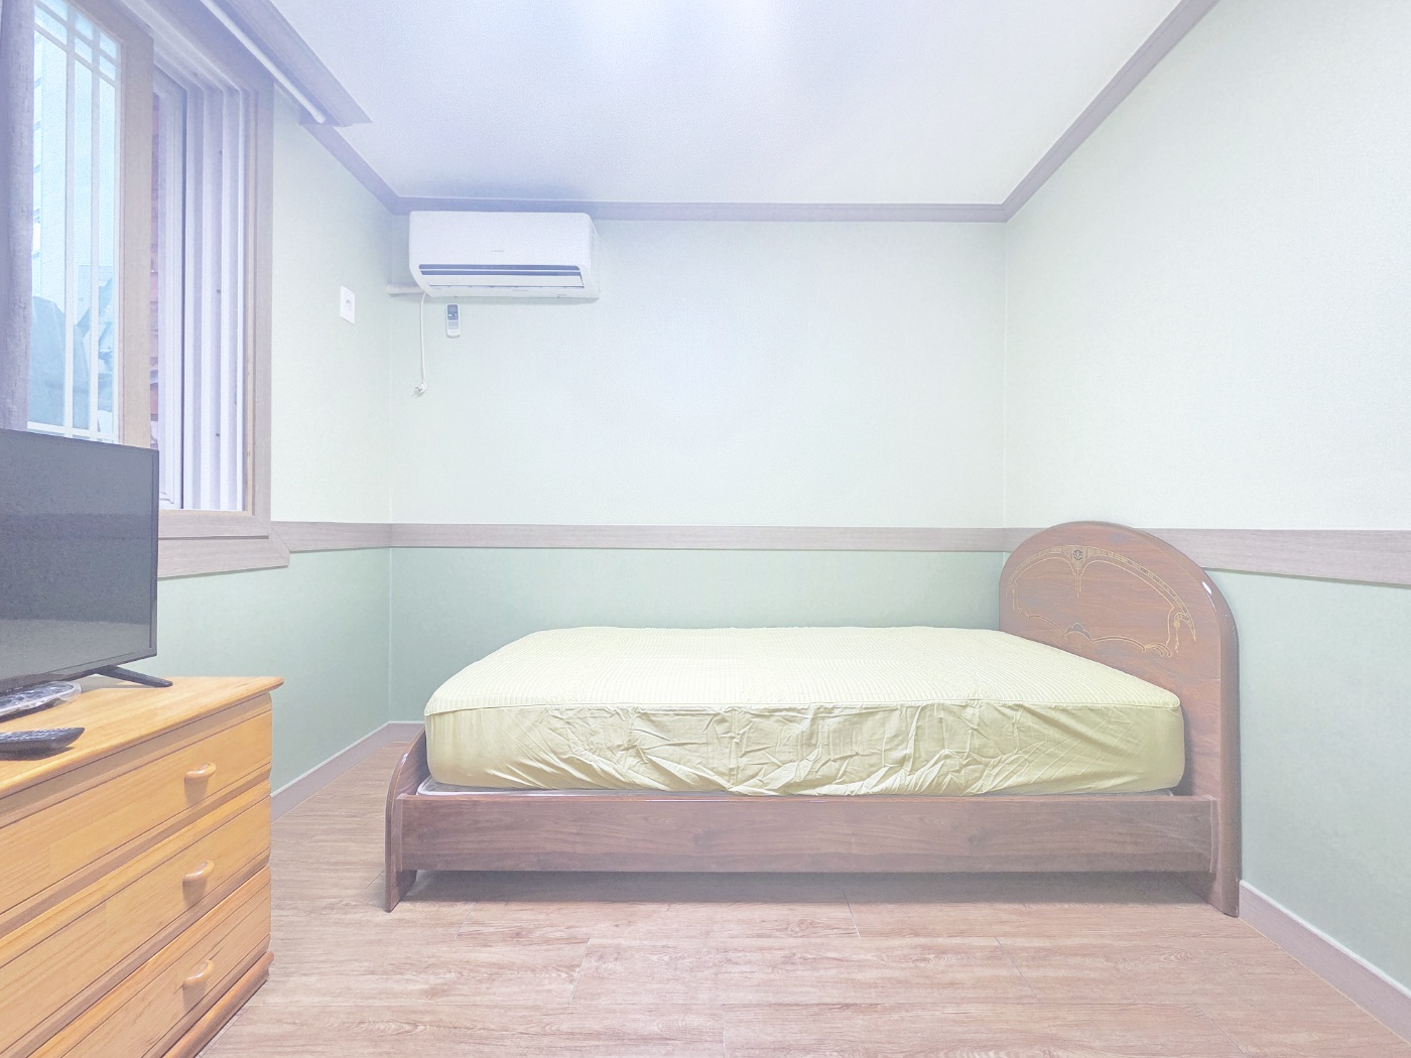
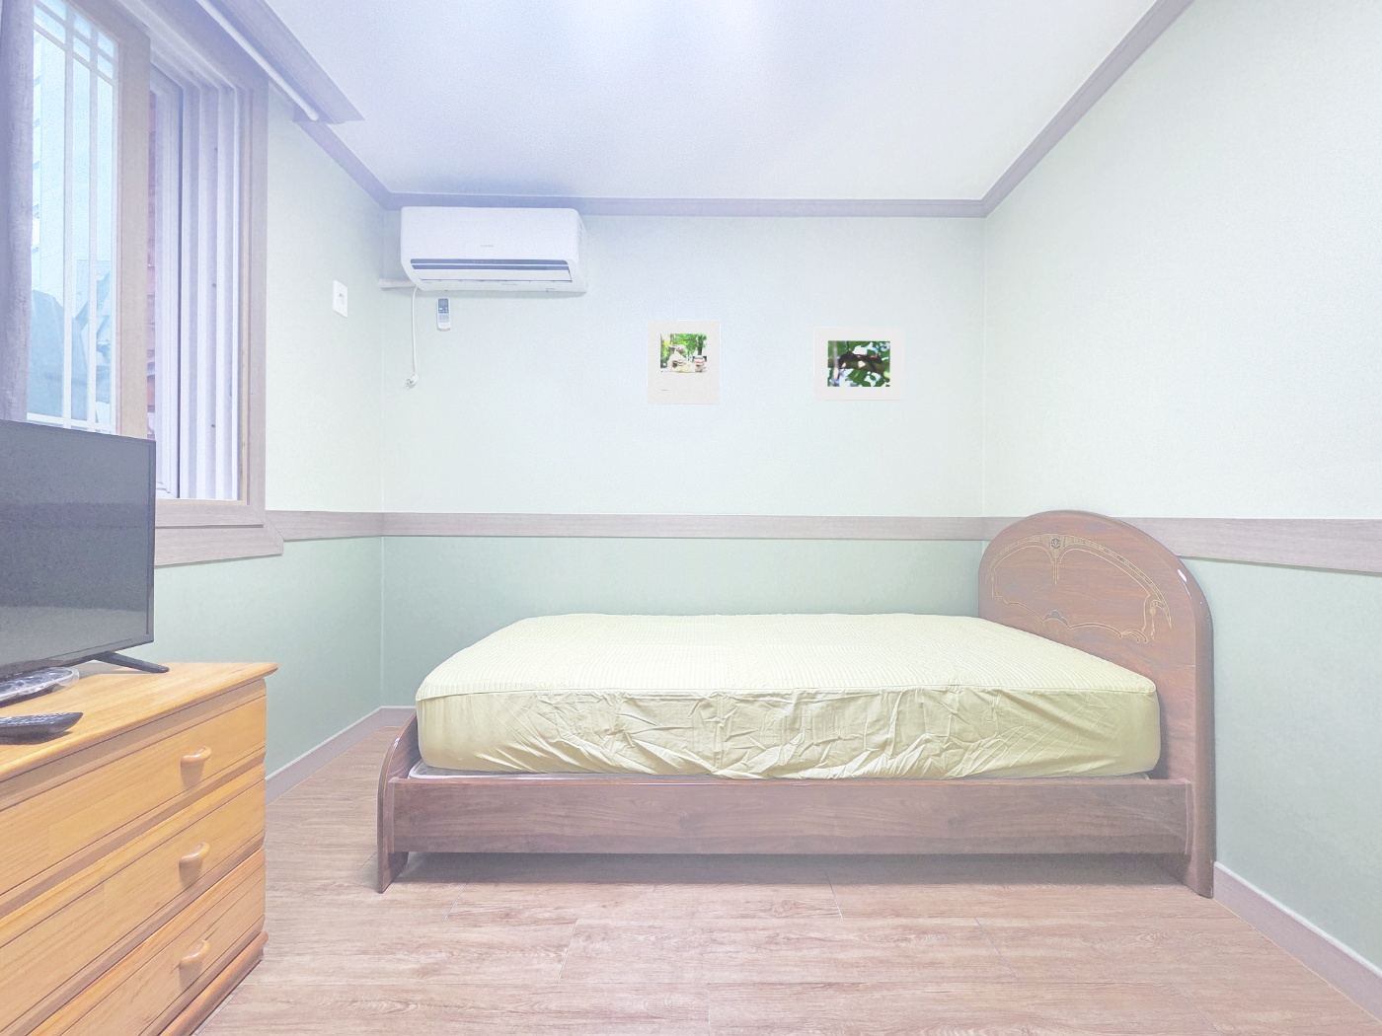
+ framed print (857, 363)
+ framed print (683, 362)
